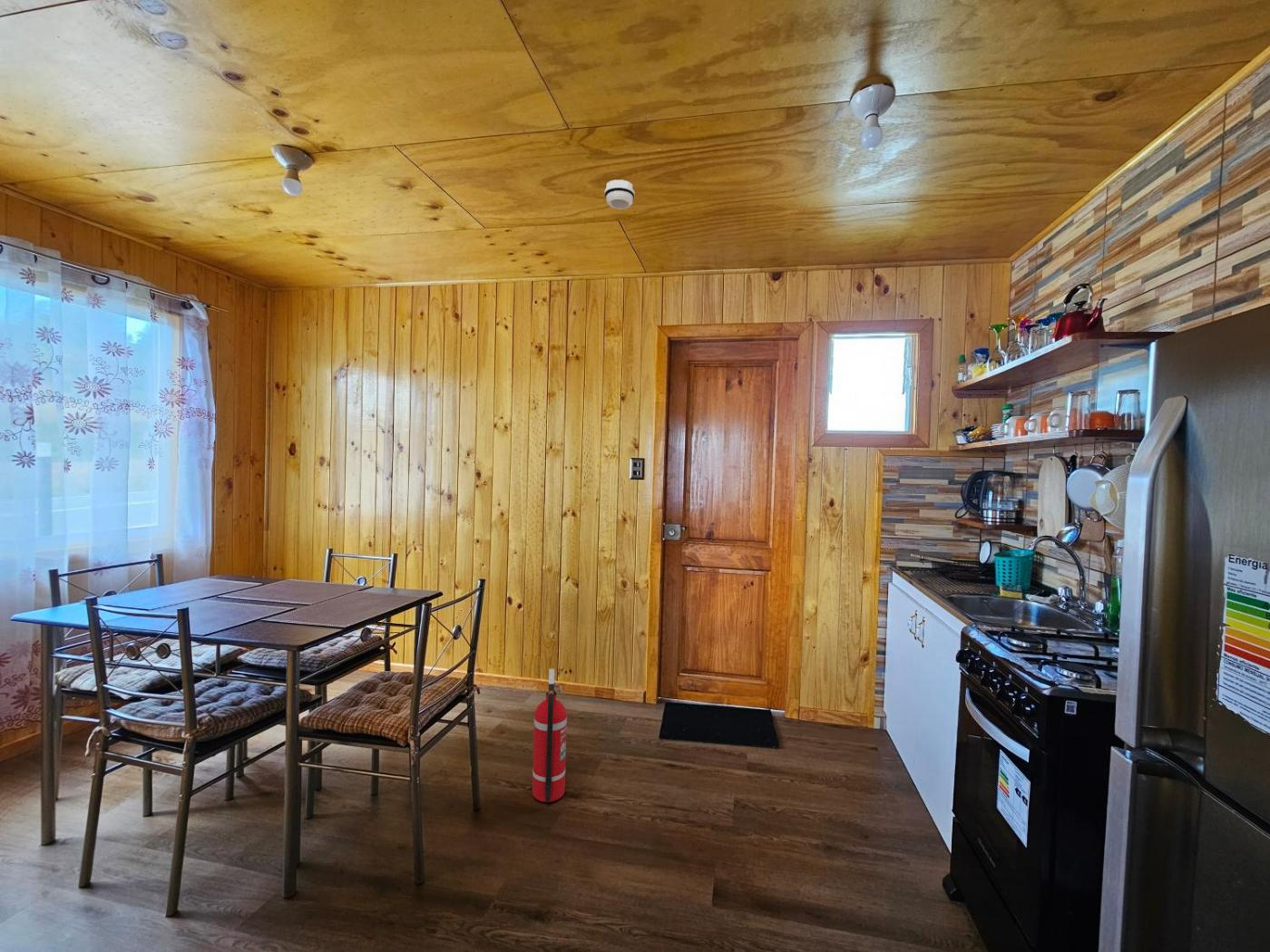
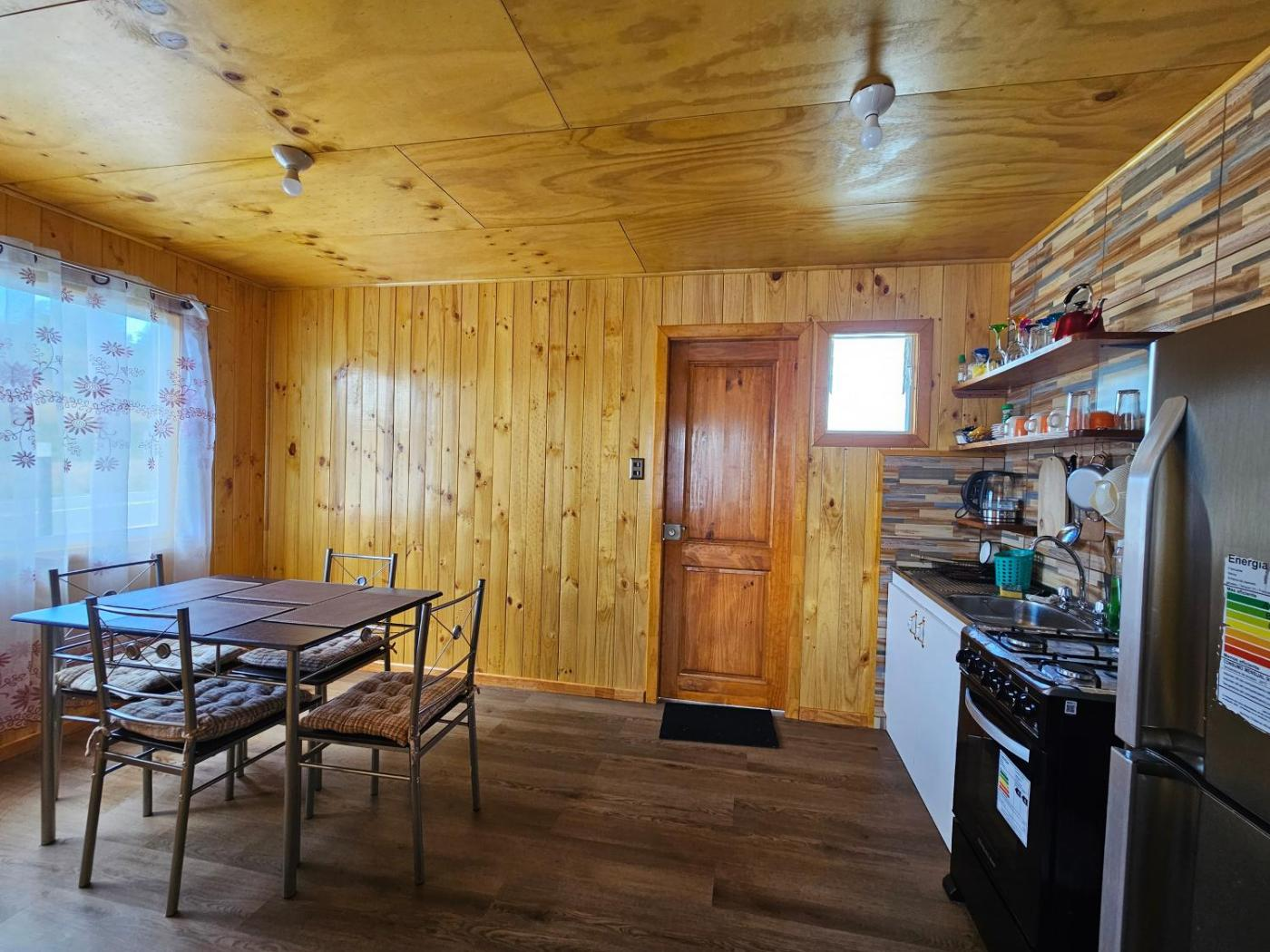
- fire extinguisher (550, 737)
- smoke detector (619, 195)
